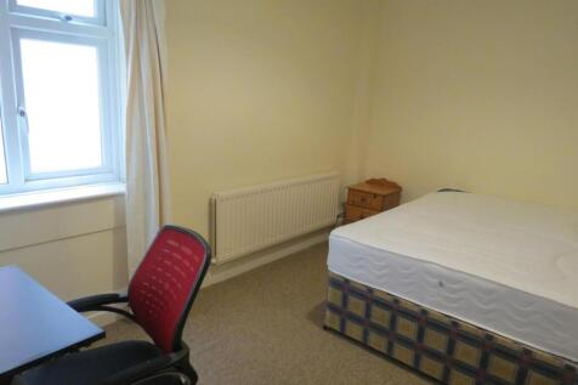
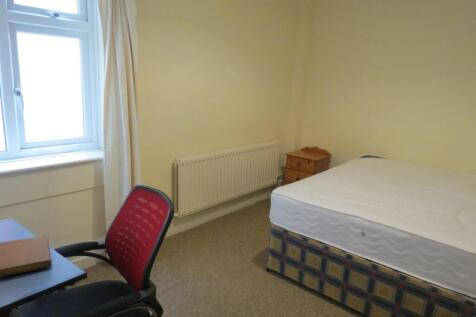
+ notebook (24, 254)
